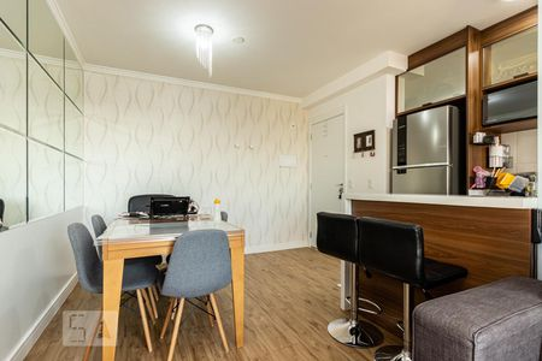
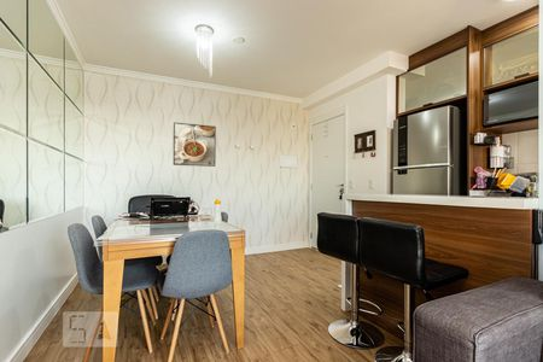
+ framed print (194, 145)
